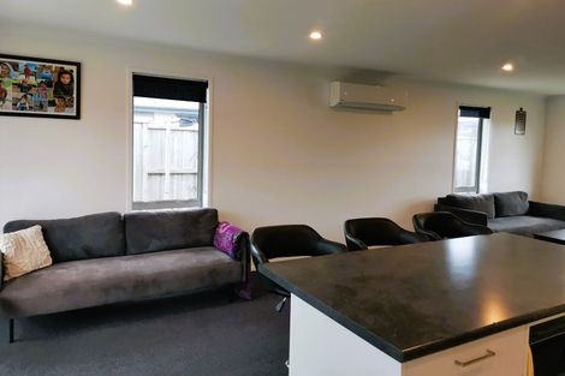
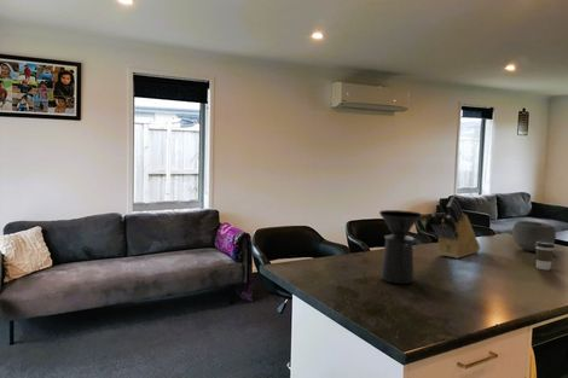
+ coffee maker (398, 246)
+ knife block (456, 225)
+ coffee cup (544, 255)
+ bowl (533, 237)
